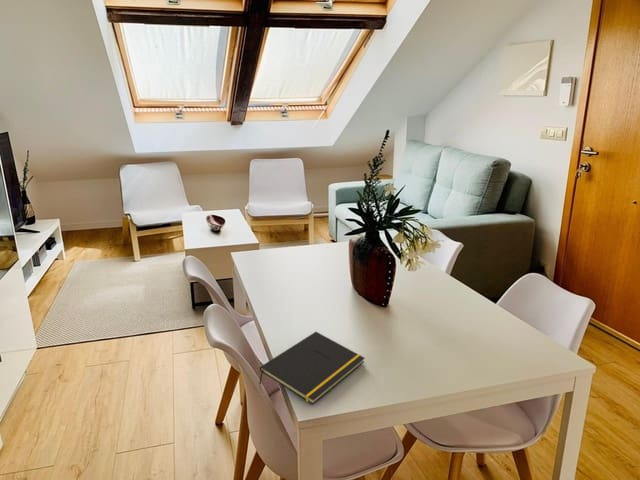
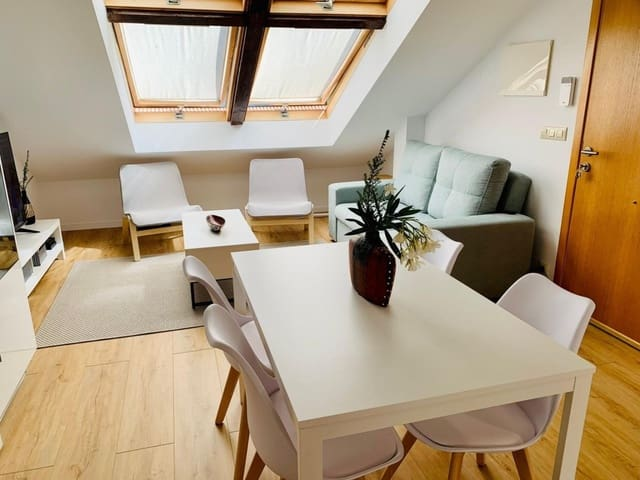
- notepad (314, 364)
